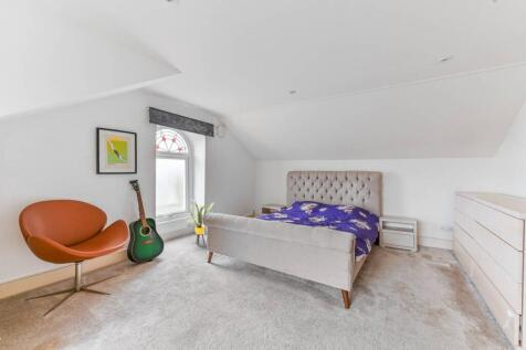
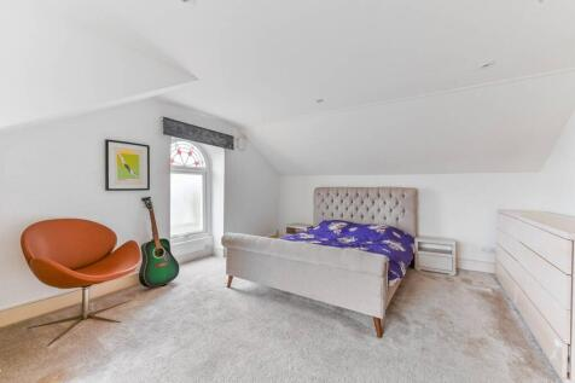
- house plant (200, 221)
